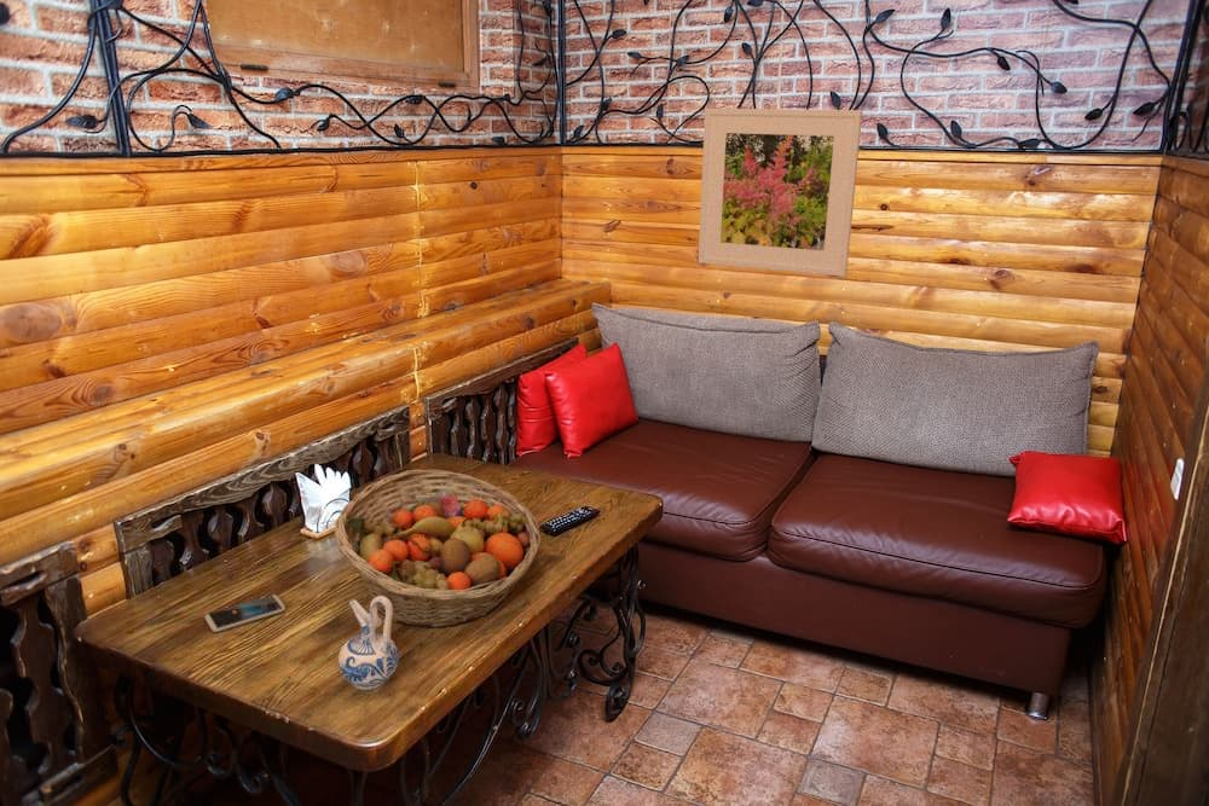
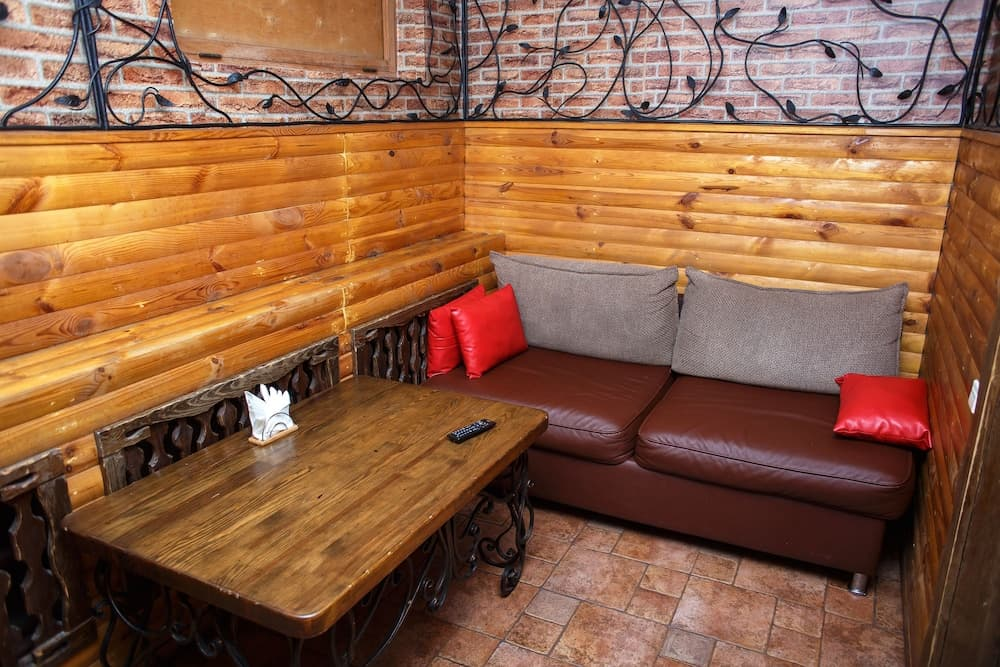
- smartphone (245, 613)
- fruit basket (441, 544)
- ceramic pitcher (366, 637)
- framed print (775, 191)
